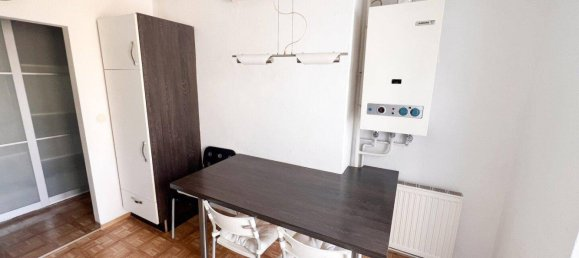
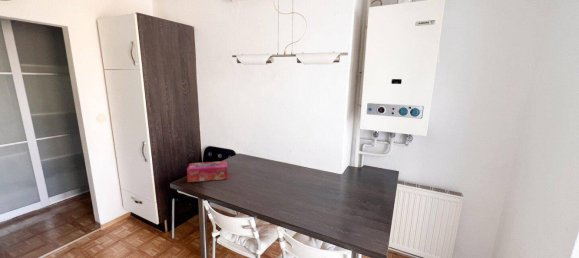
+ tissue box (208, 171)
